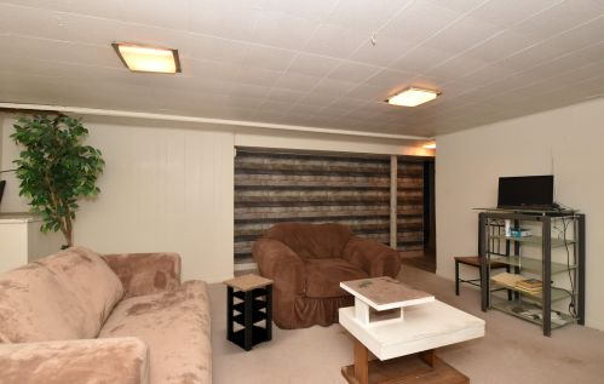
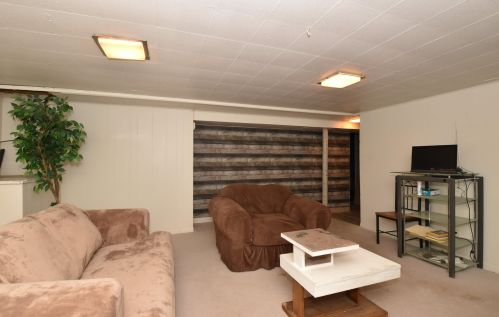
- side table (248, 310)
